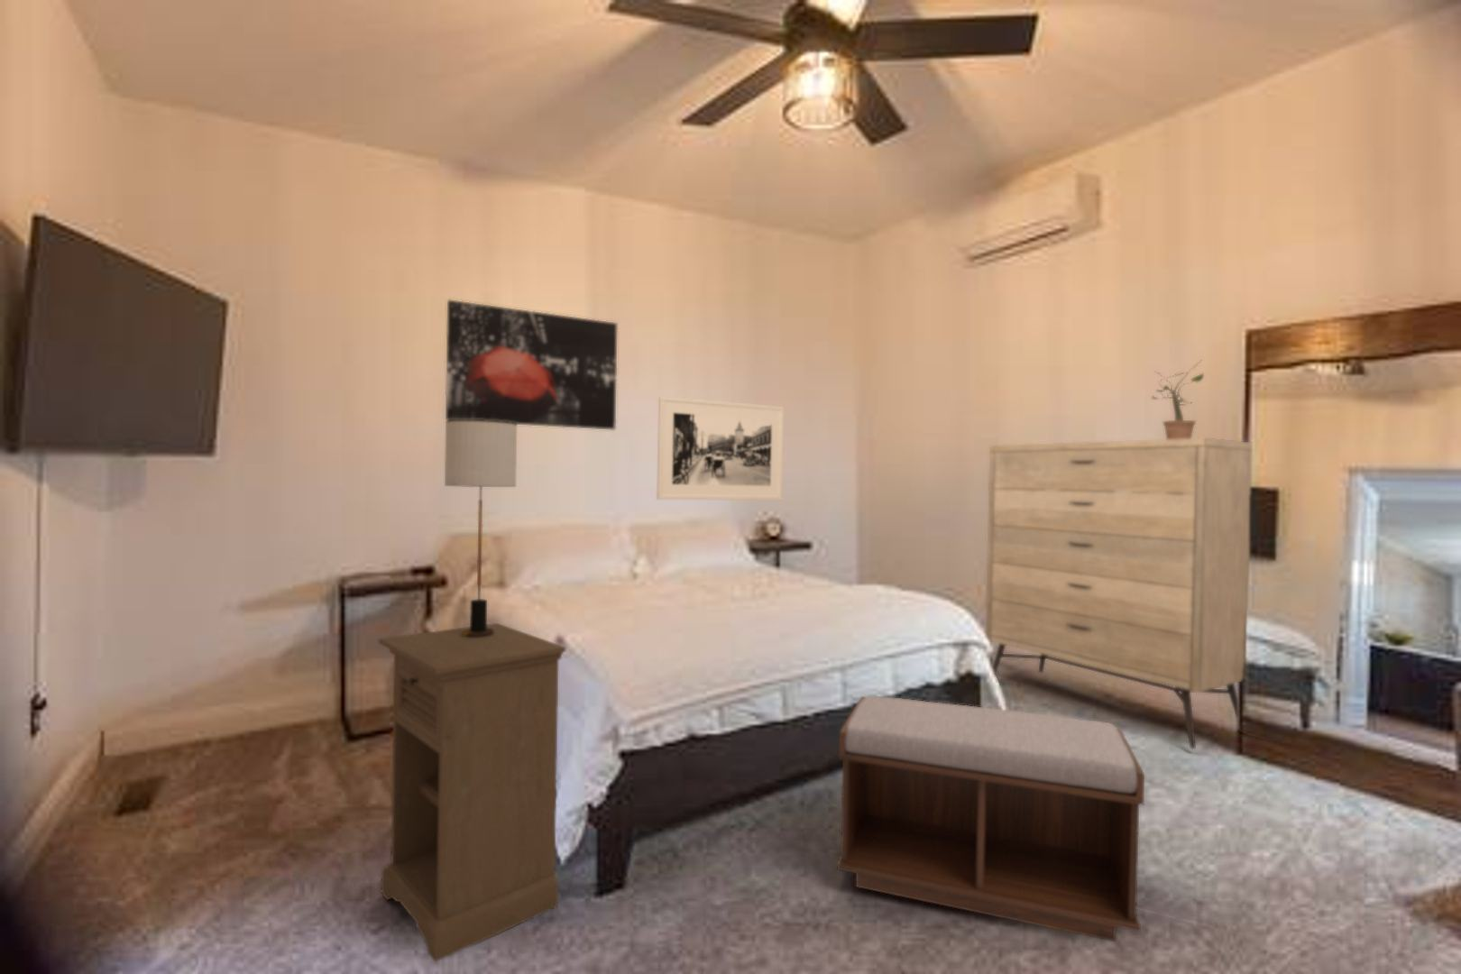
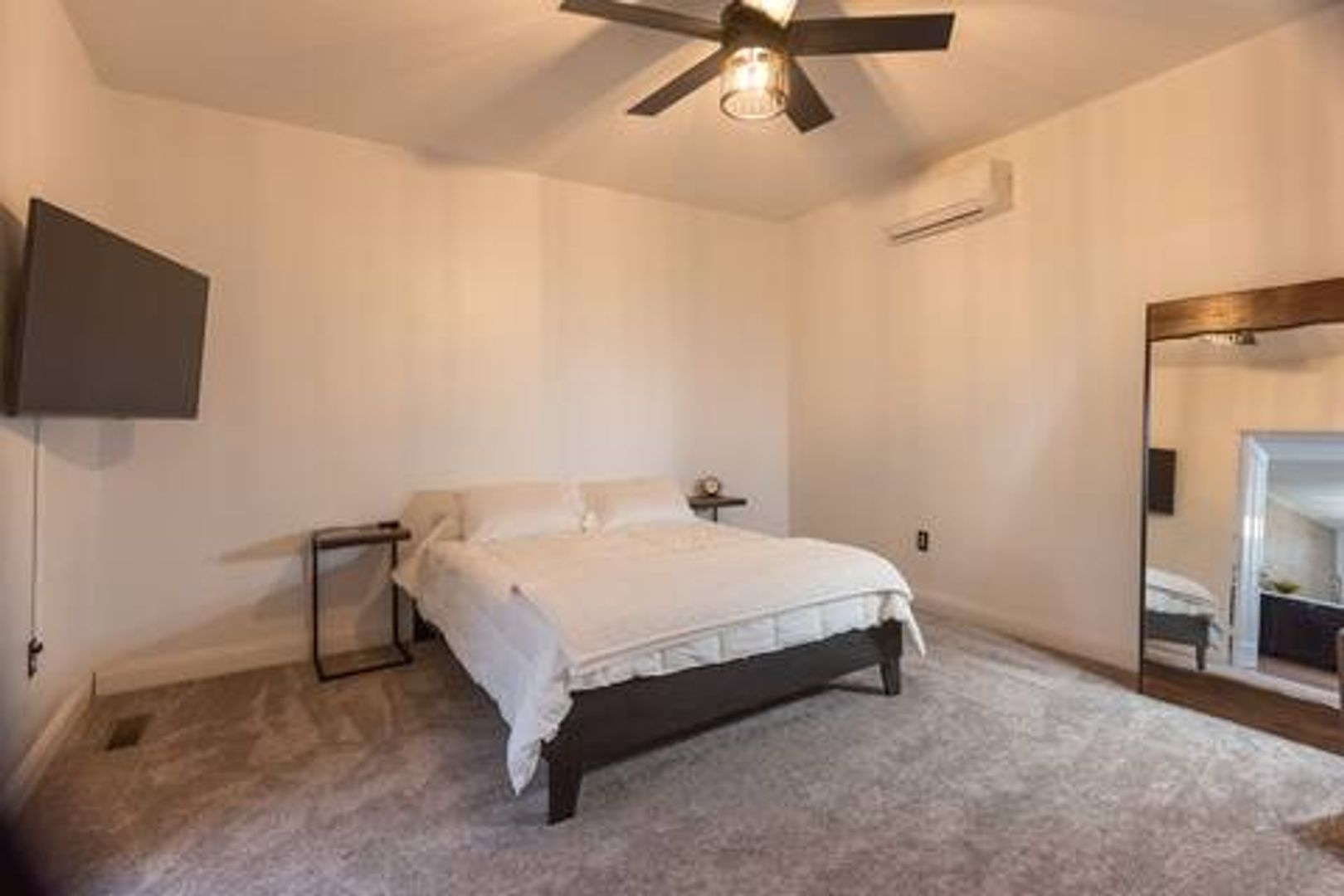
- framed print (723, 450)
- dresser (1109, 575)
- wall art (536, 369)
- potted plant (1175, 400)
- table lamp (479, 527)
- bench (981, 802)
- nightstand (469, 772)
